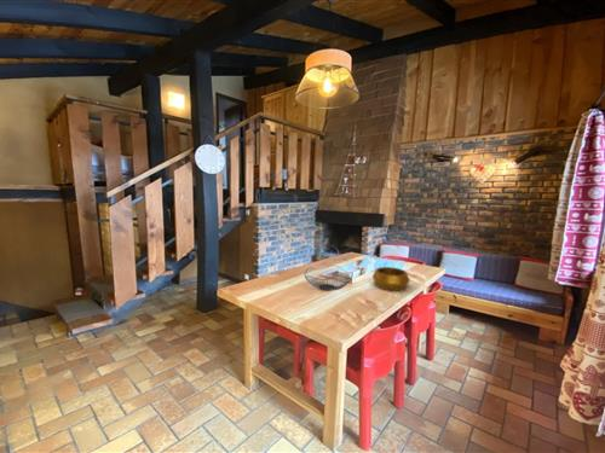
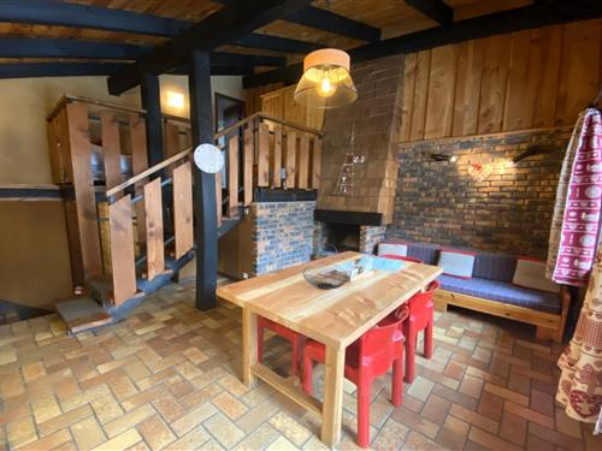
- decorative bowl (390, 278)
